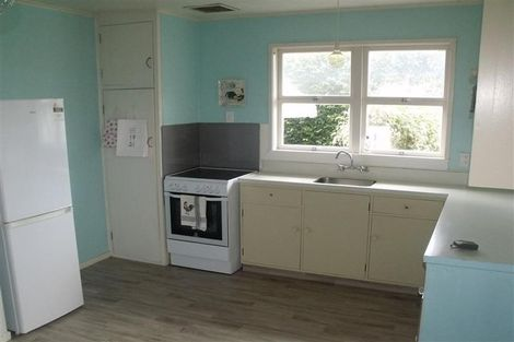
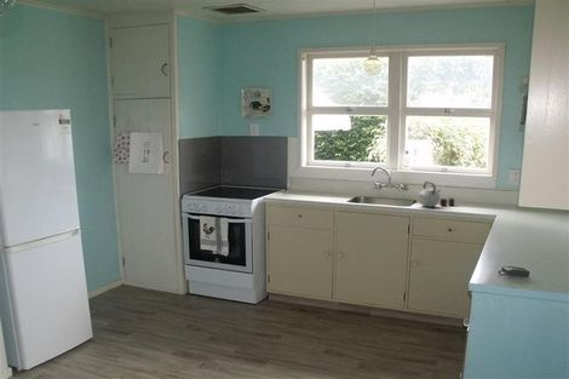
+ kettle (437, 194)
